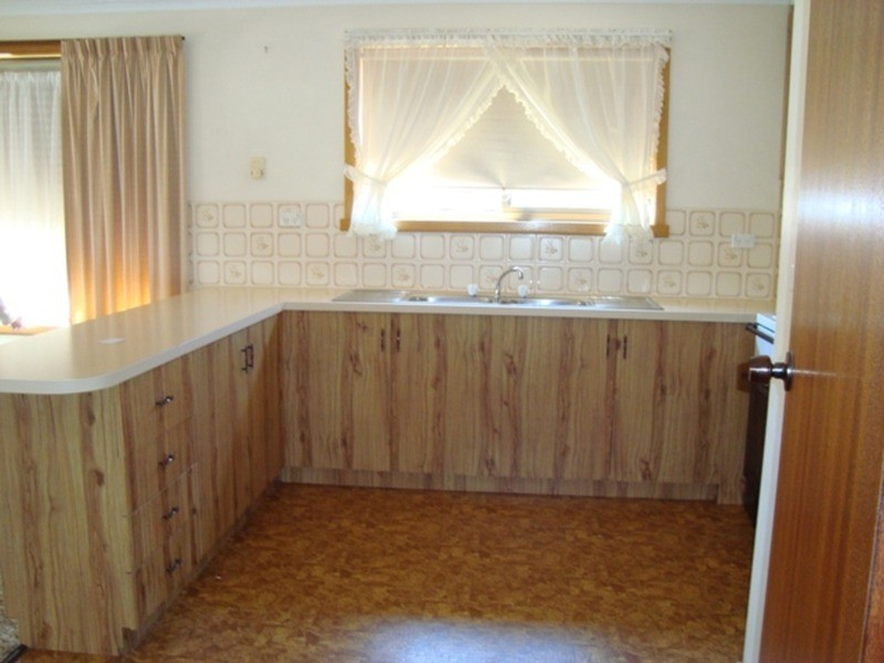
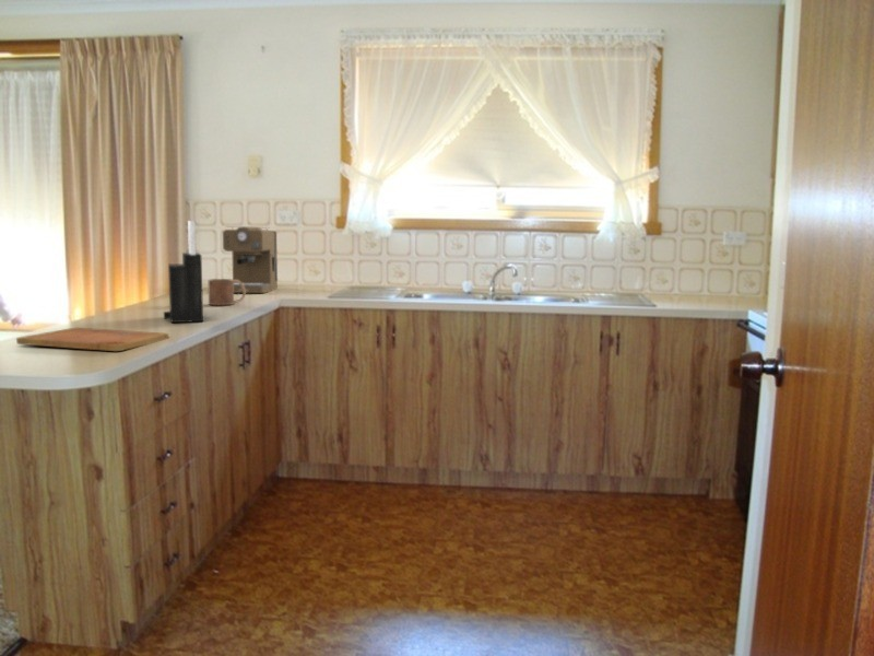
+ coffee maker (253, 259)
+ cutting board (95, 338)
+ knife block (181, 270)
+ mug (227, 291)
